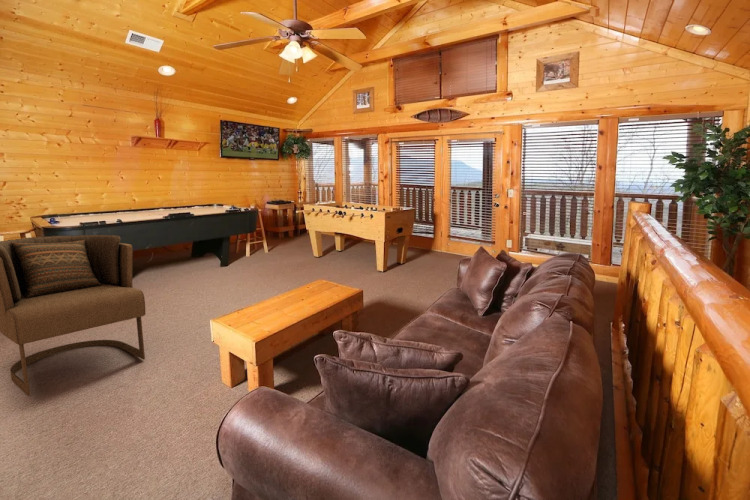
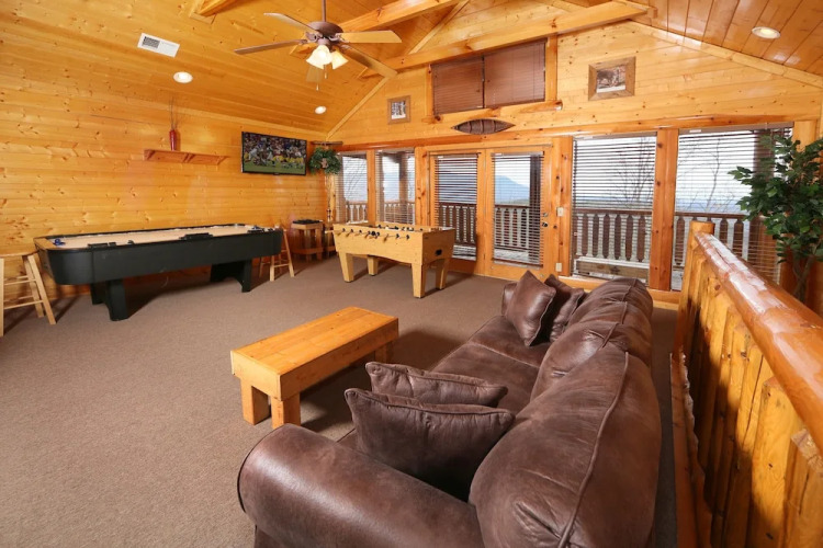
- armchair (66, 302)
